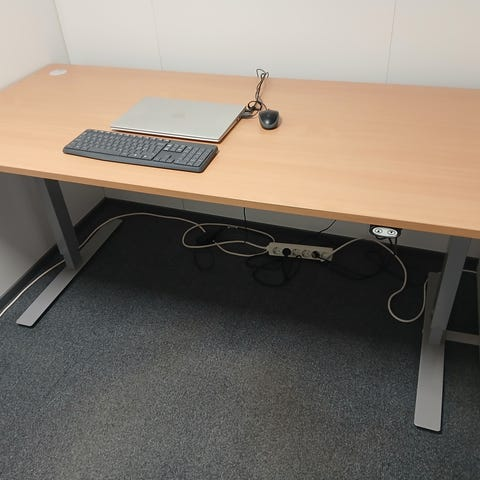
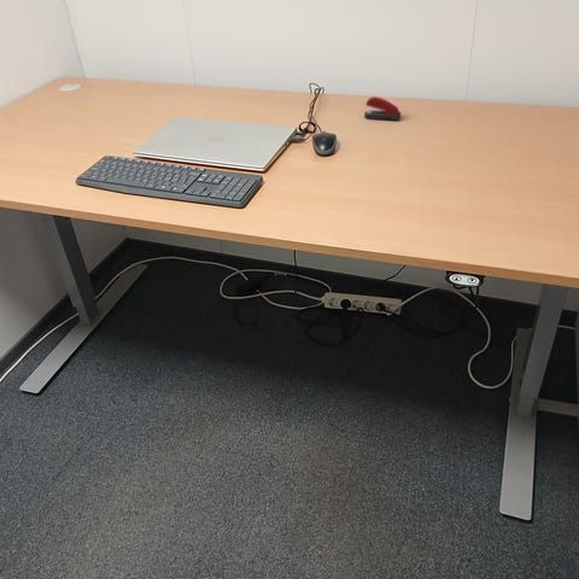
+ stapler (381, 107)
